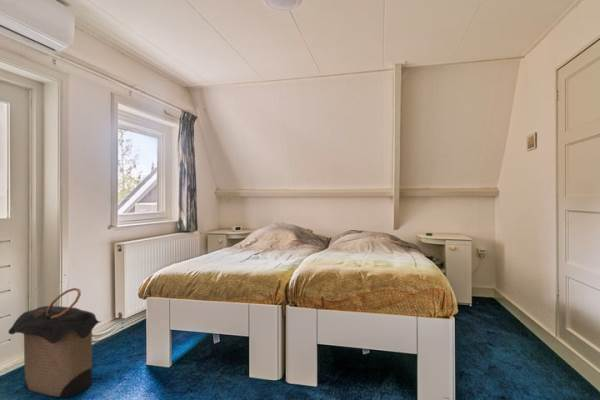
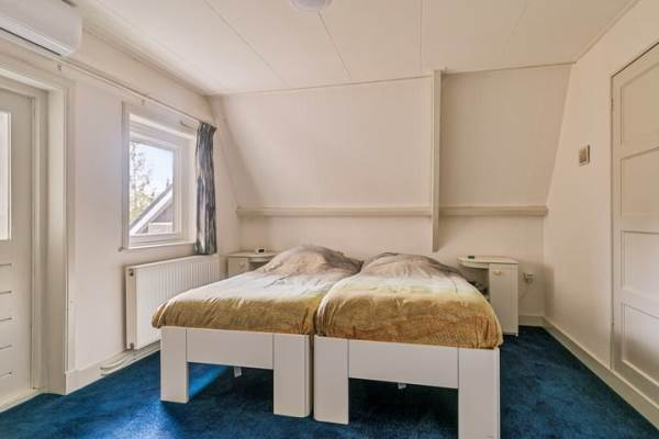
- laundry hamper (55, 338)
